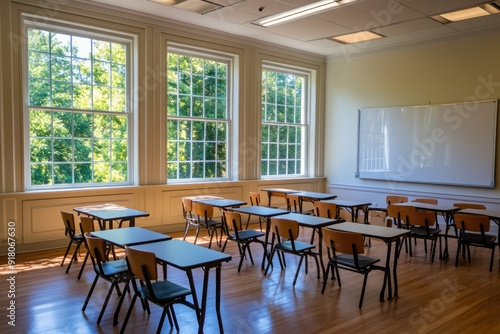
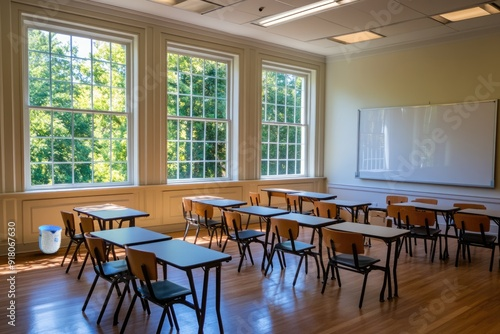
+ sun visor (50, 239)
